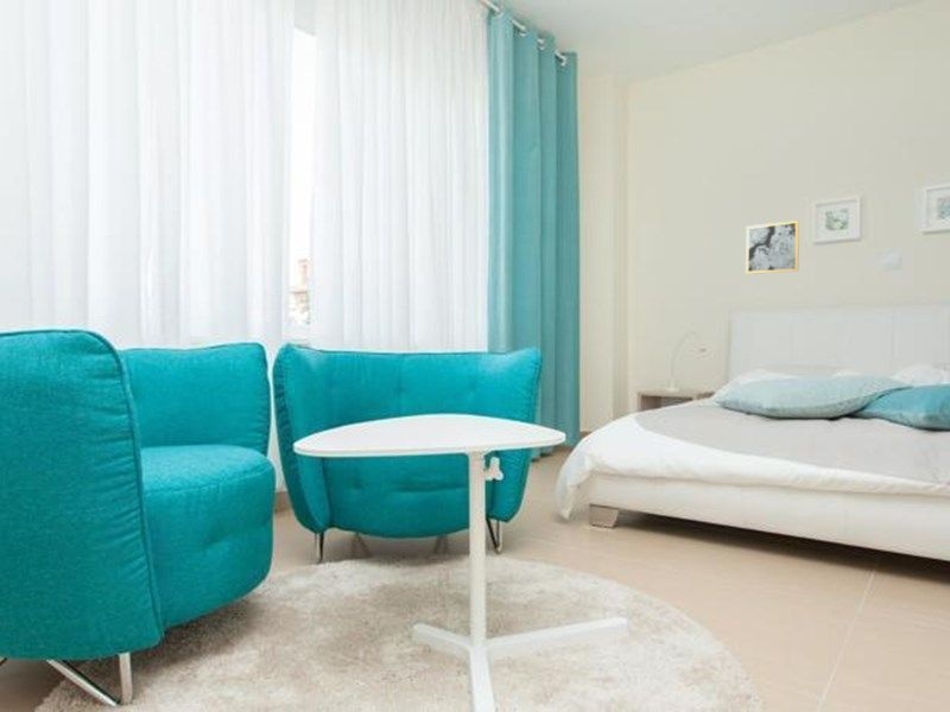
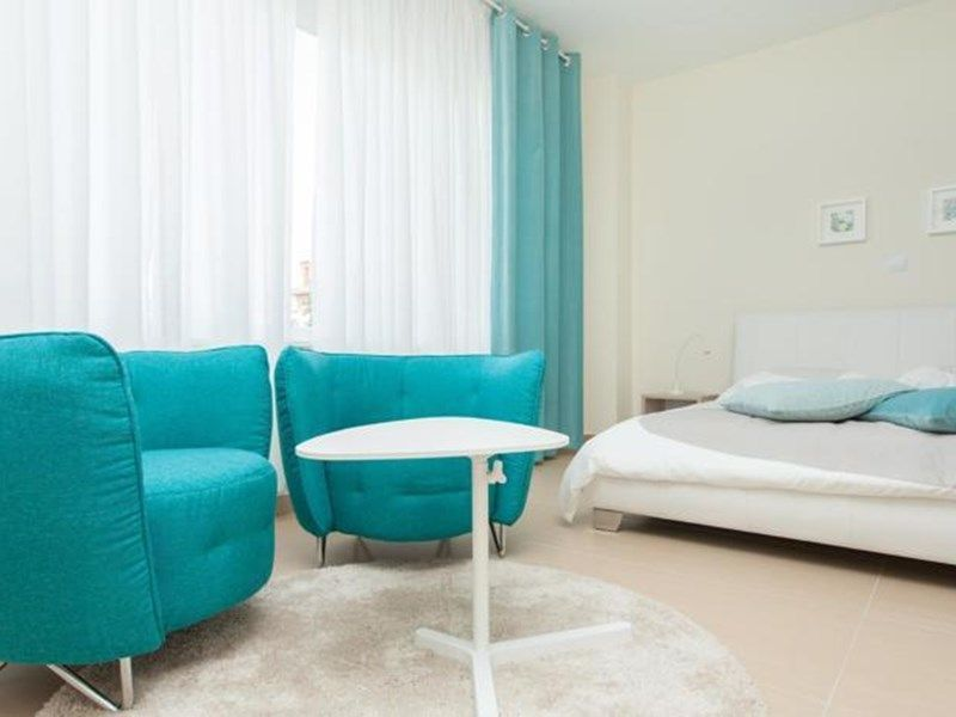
- wall art (771, 247)
